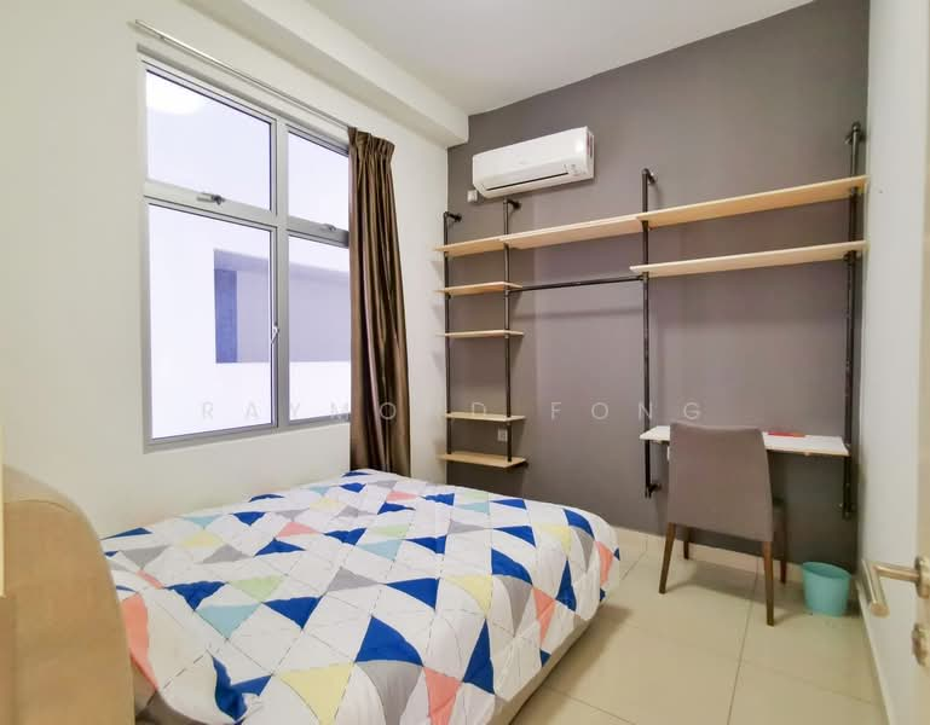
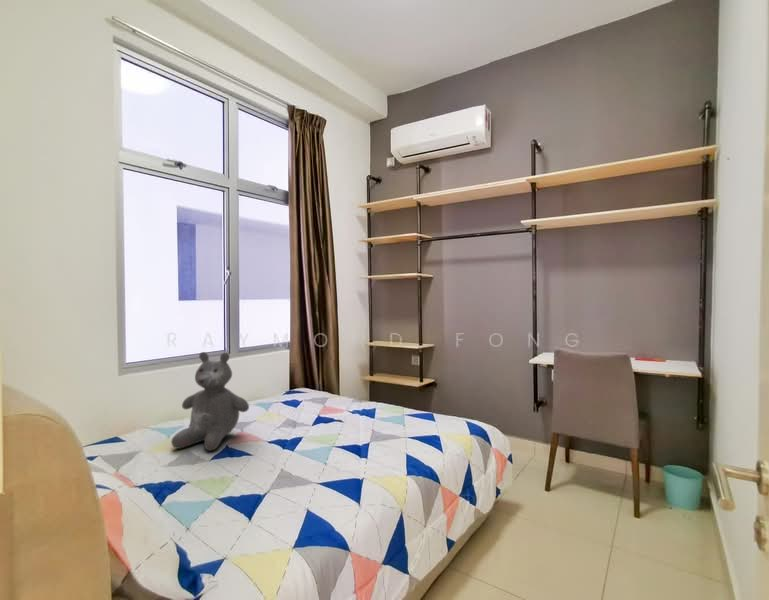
+ teddy bear (208, 397)
